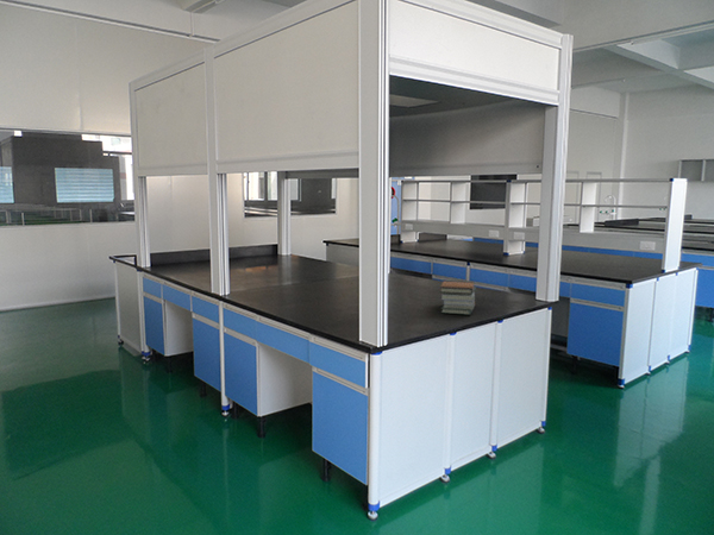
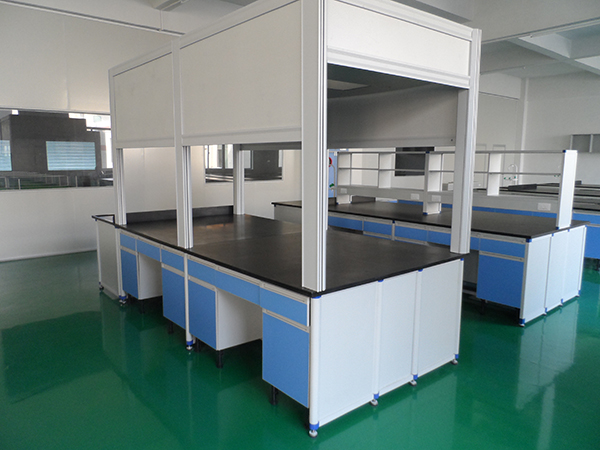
- book stack (457, 296)
